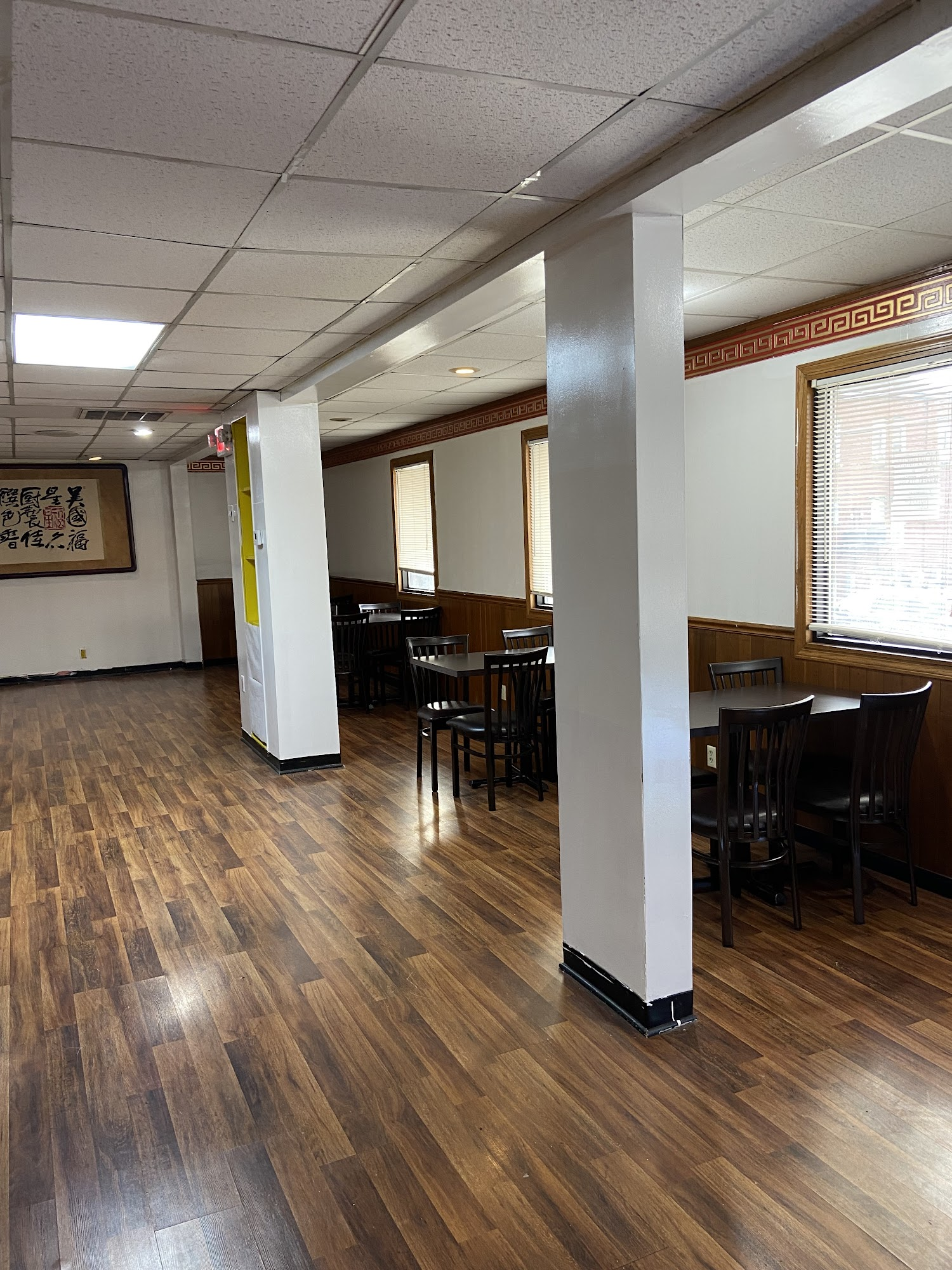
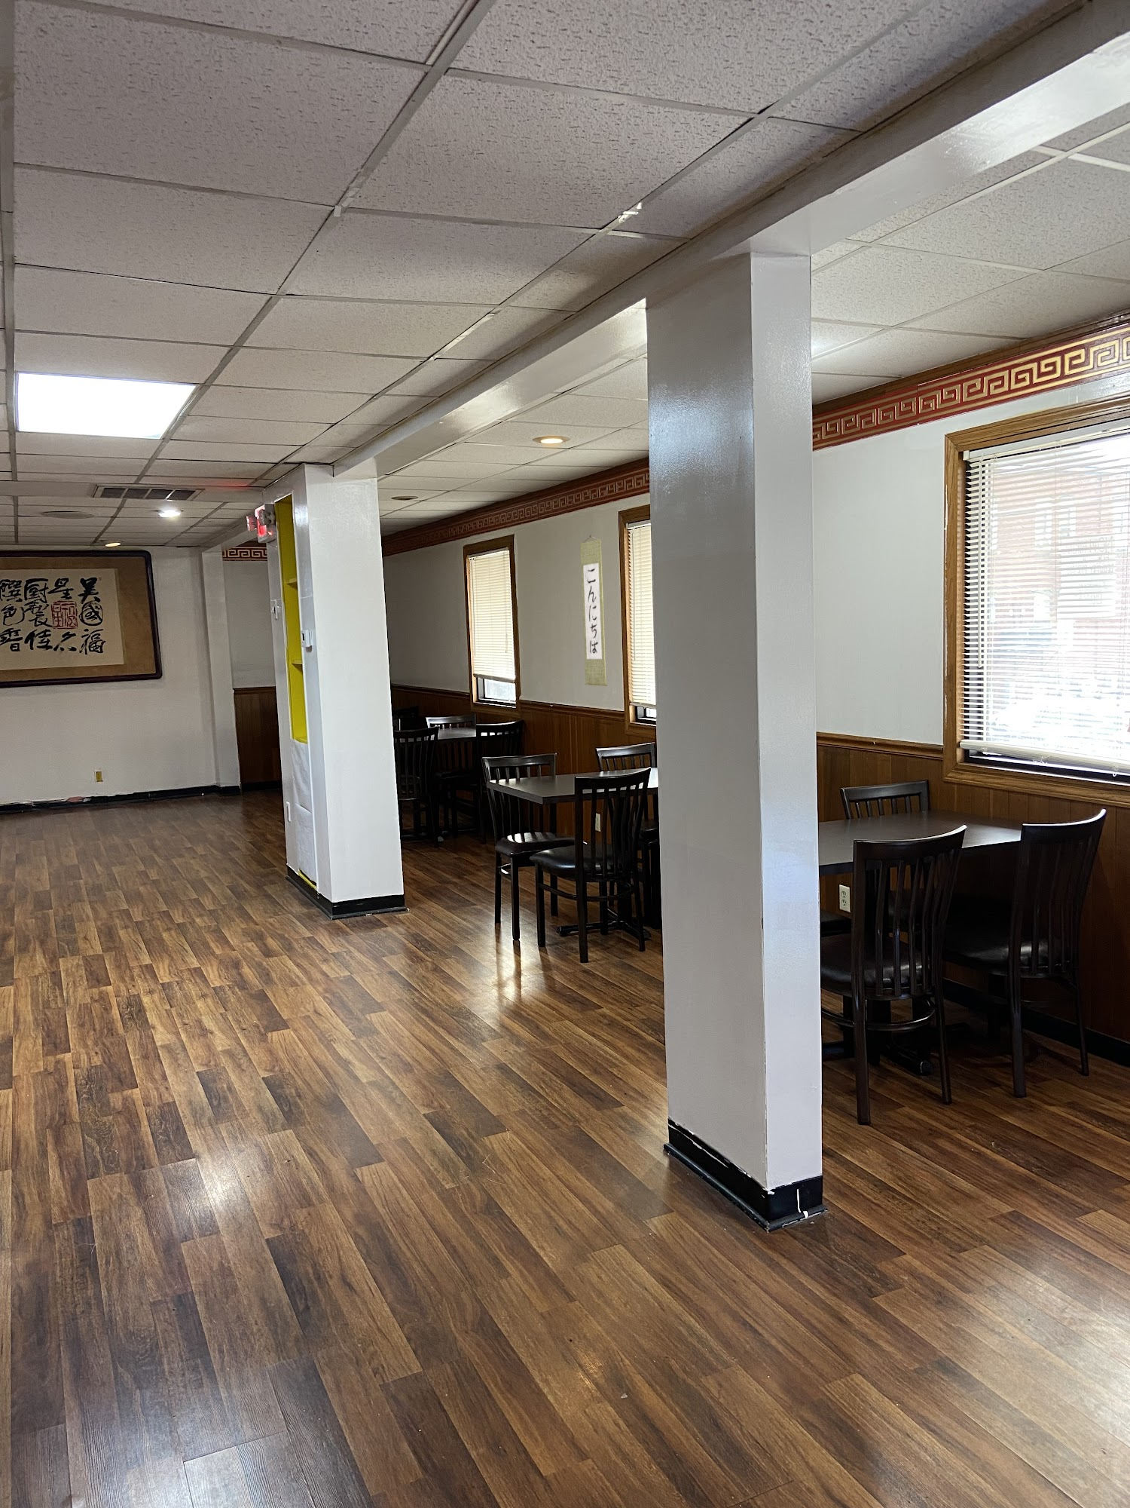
+ wall scroll (592, 610)
